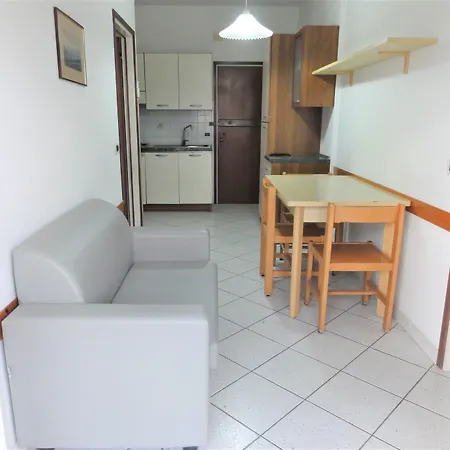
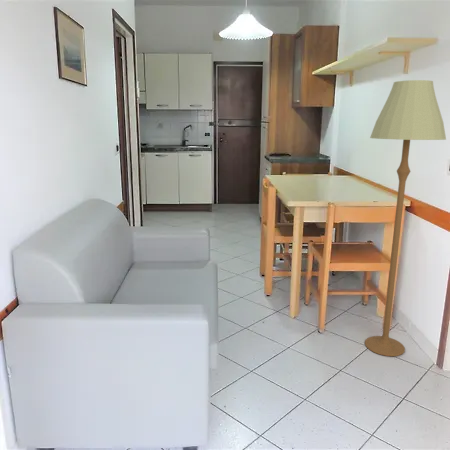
+ floor lamp (397, 224)
